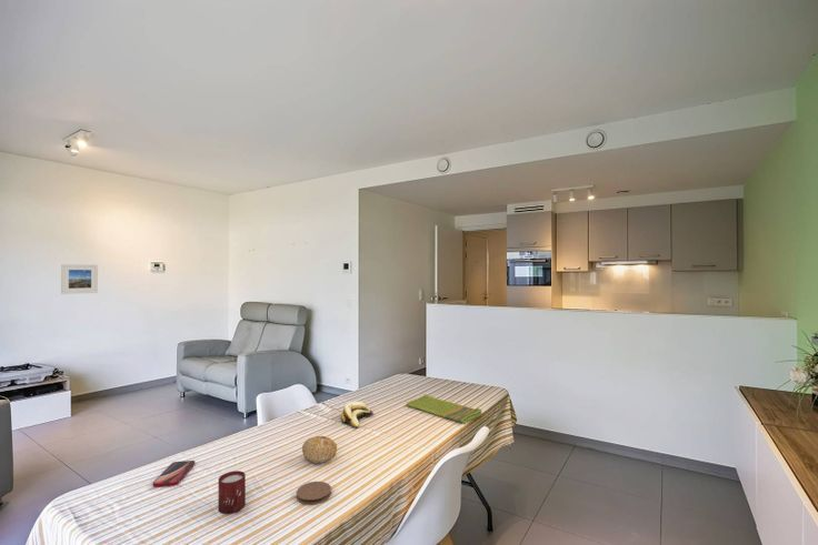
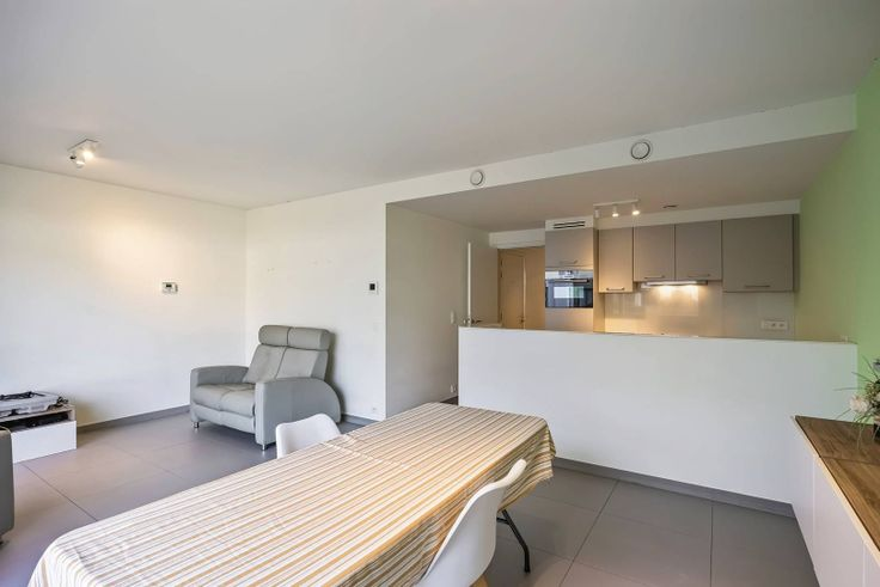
- dish towel (442, 407)
- cup (233, 494)
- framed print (79, 279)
- smartphone (174, 472)
- fruit (319, 447)
- coaster (313, 492)
- banana (358, 412)
